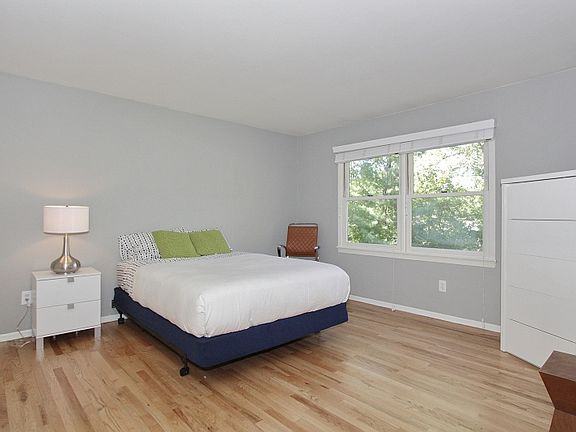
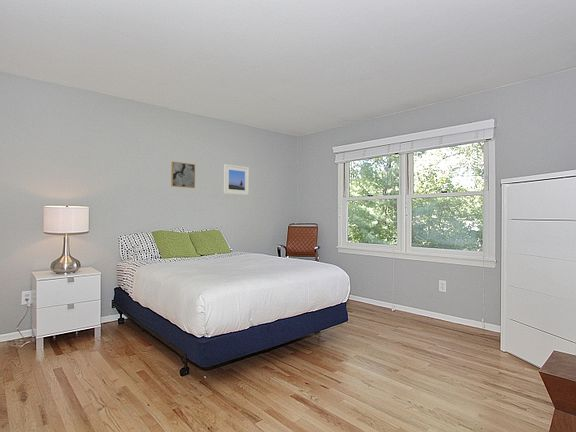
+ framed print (236, 180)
+ wall art (183, 175)
